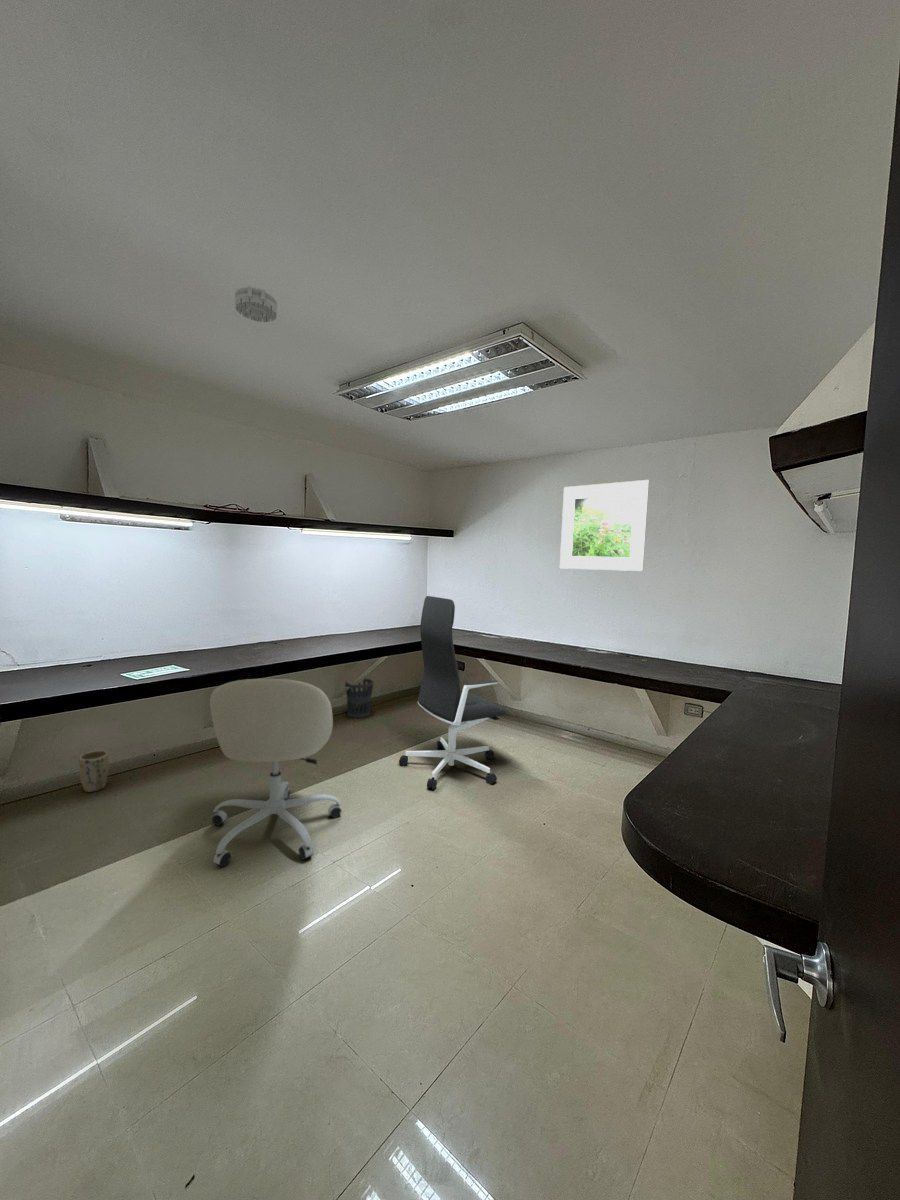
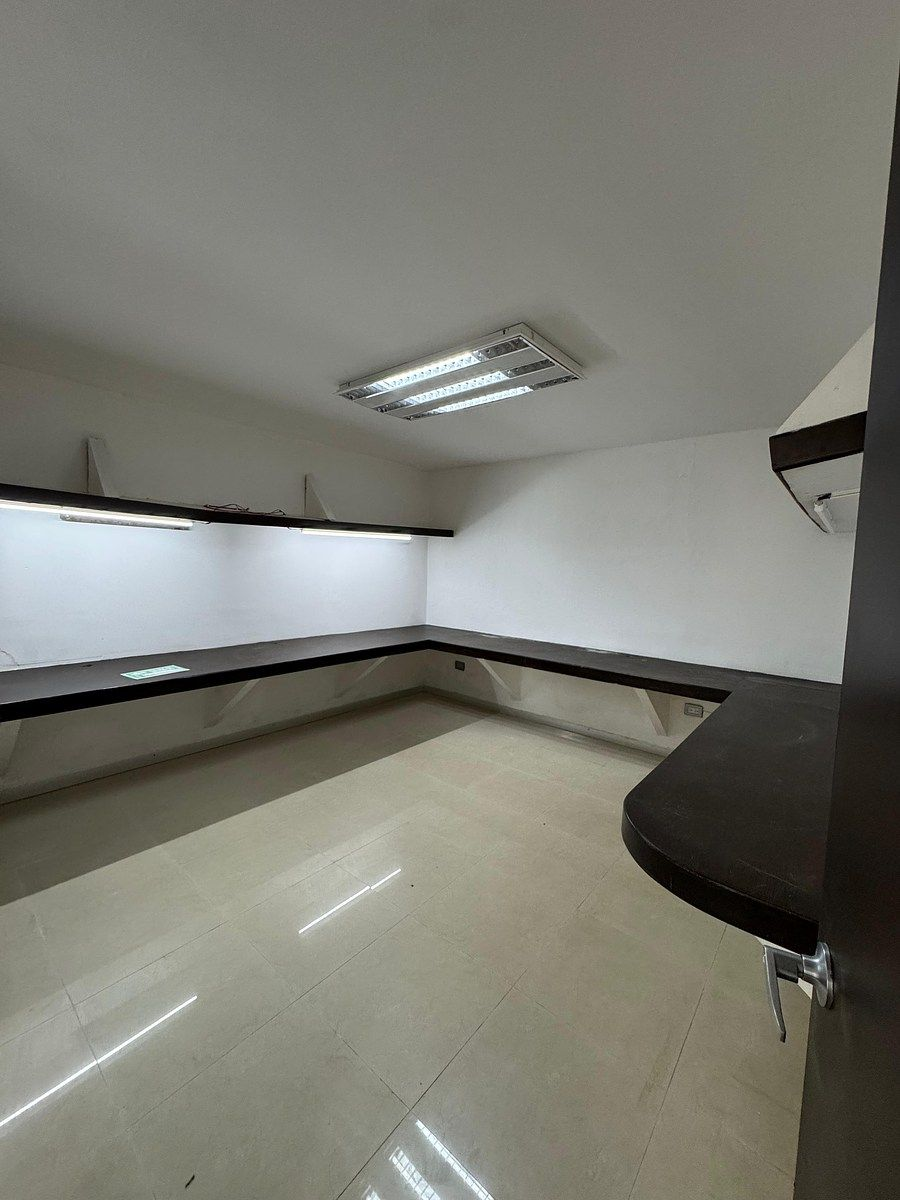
- plant pot (94, 771)
- office chair (276, 747)
- wastebasket (359, 697)
- office chair (457, 683)
- smoke detector (256, 304)
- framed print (601, 527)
